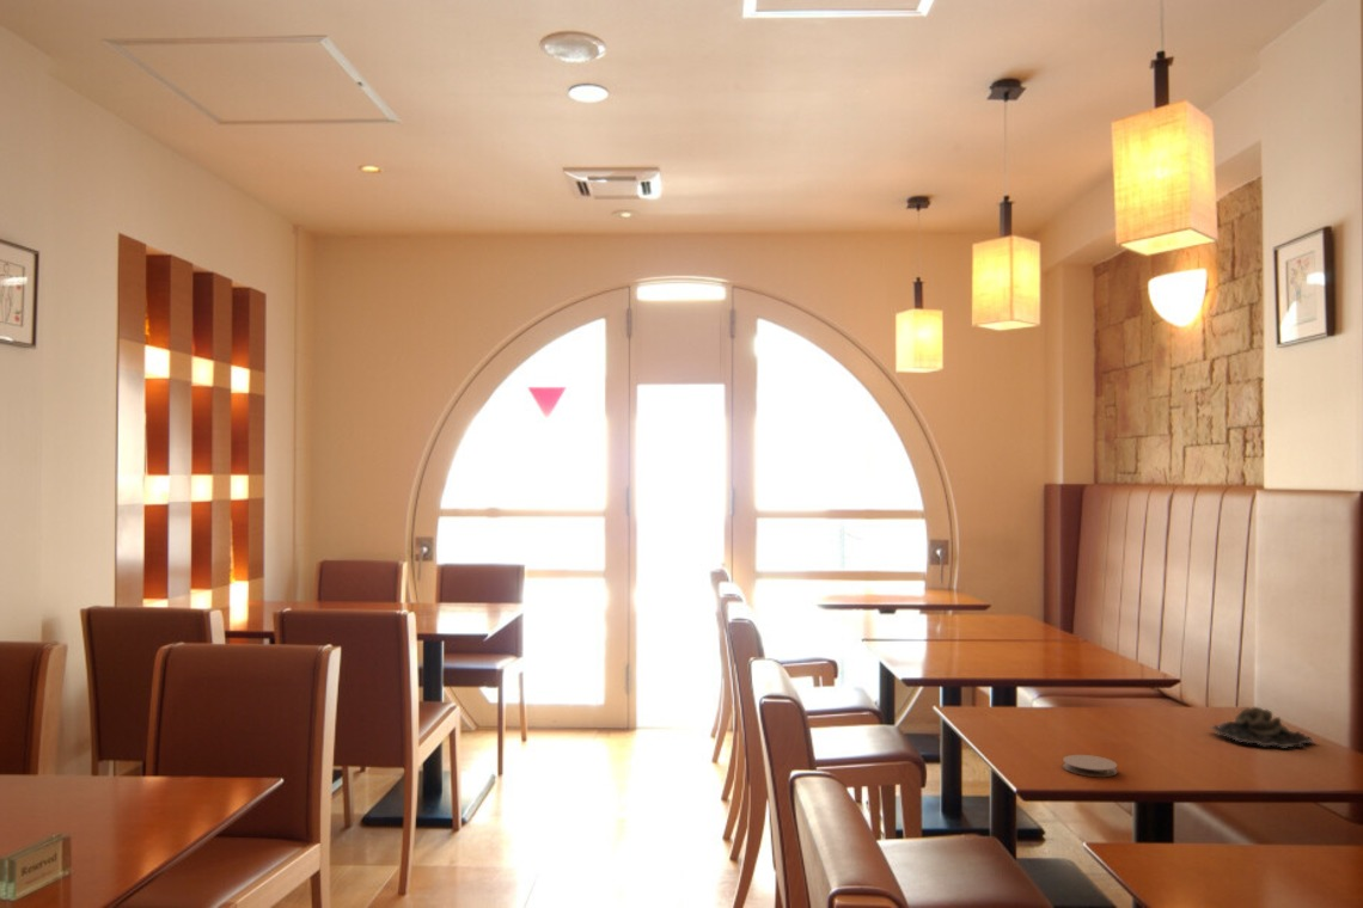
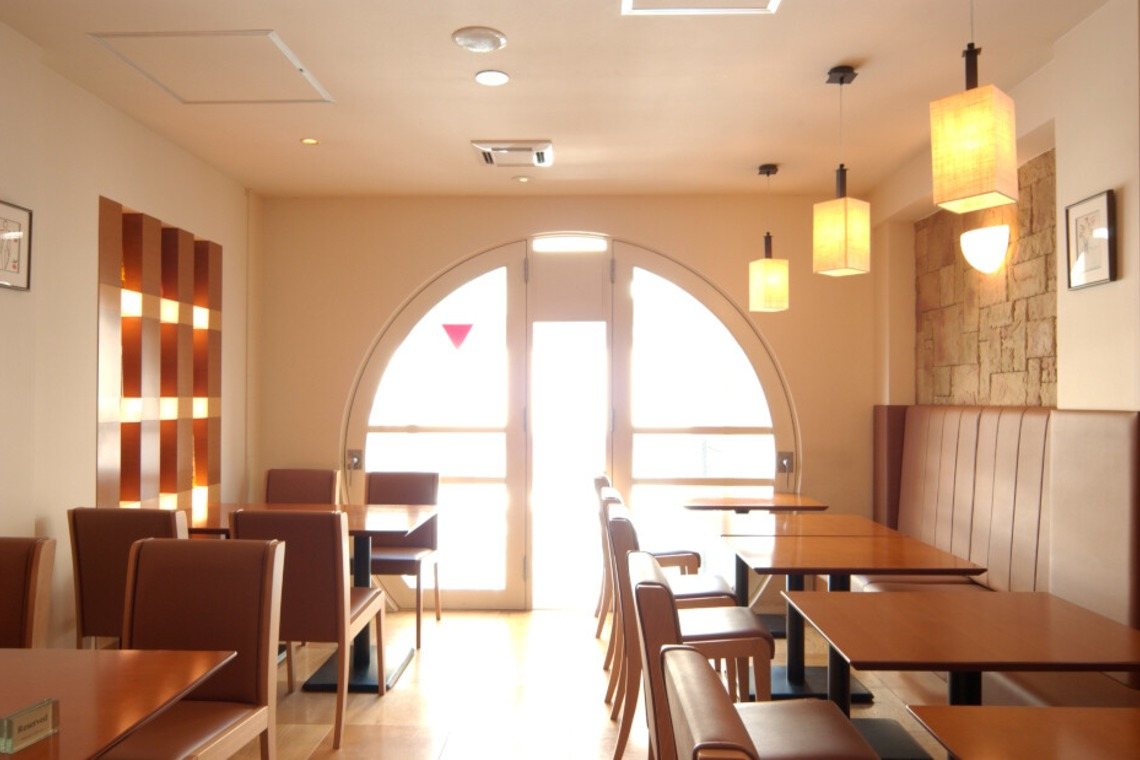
- coaster (1089, 765)
- succulent plant (1259, 722)
